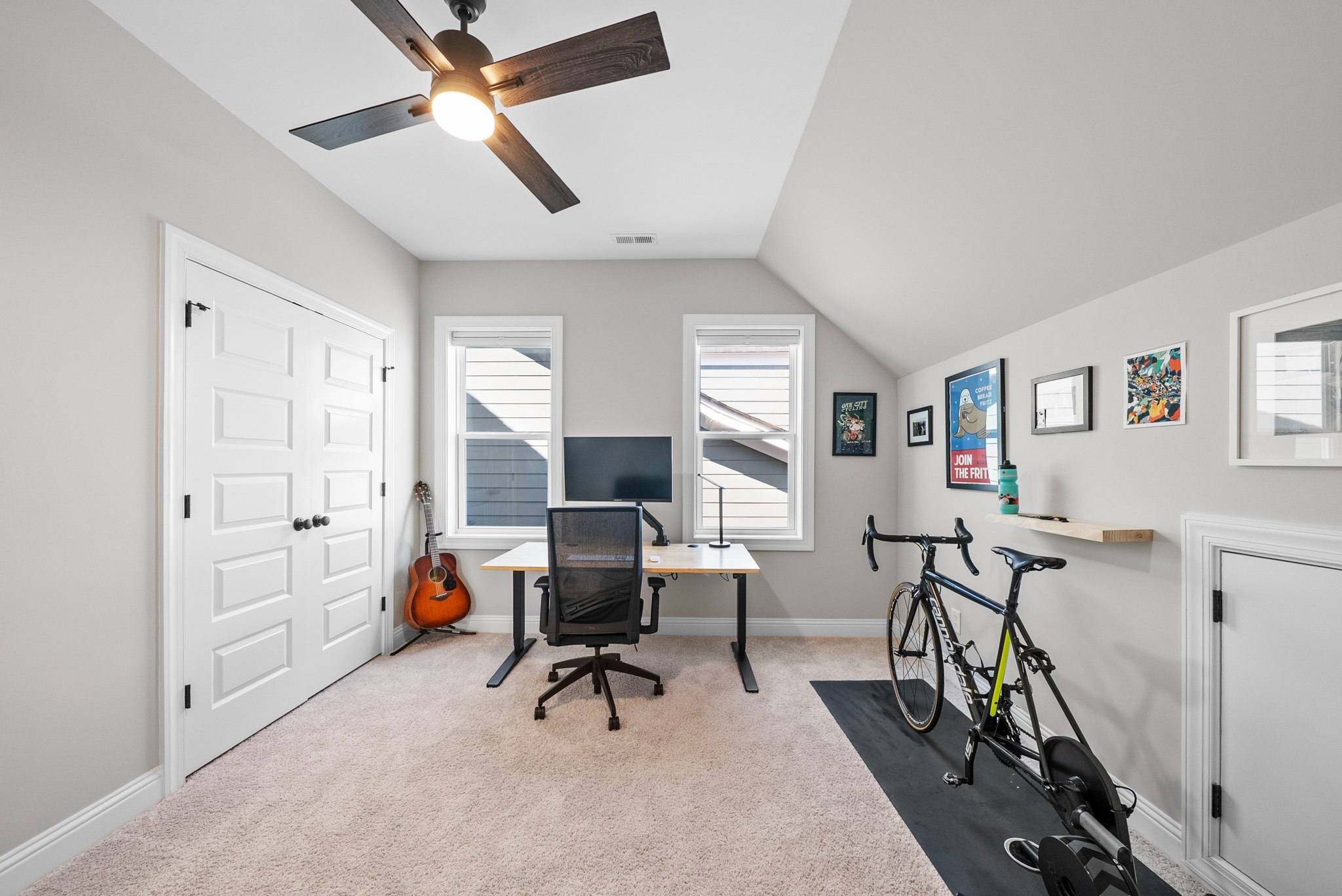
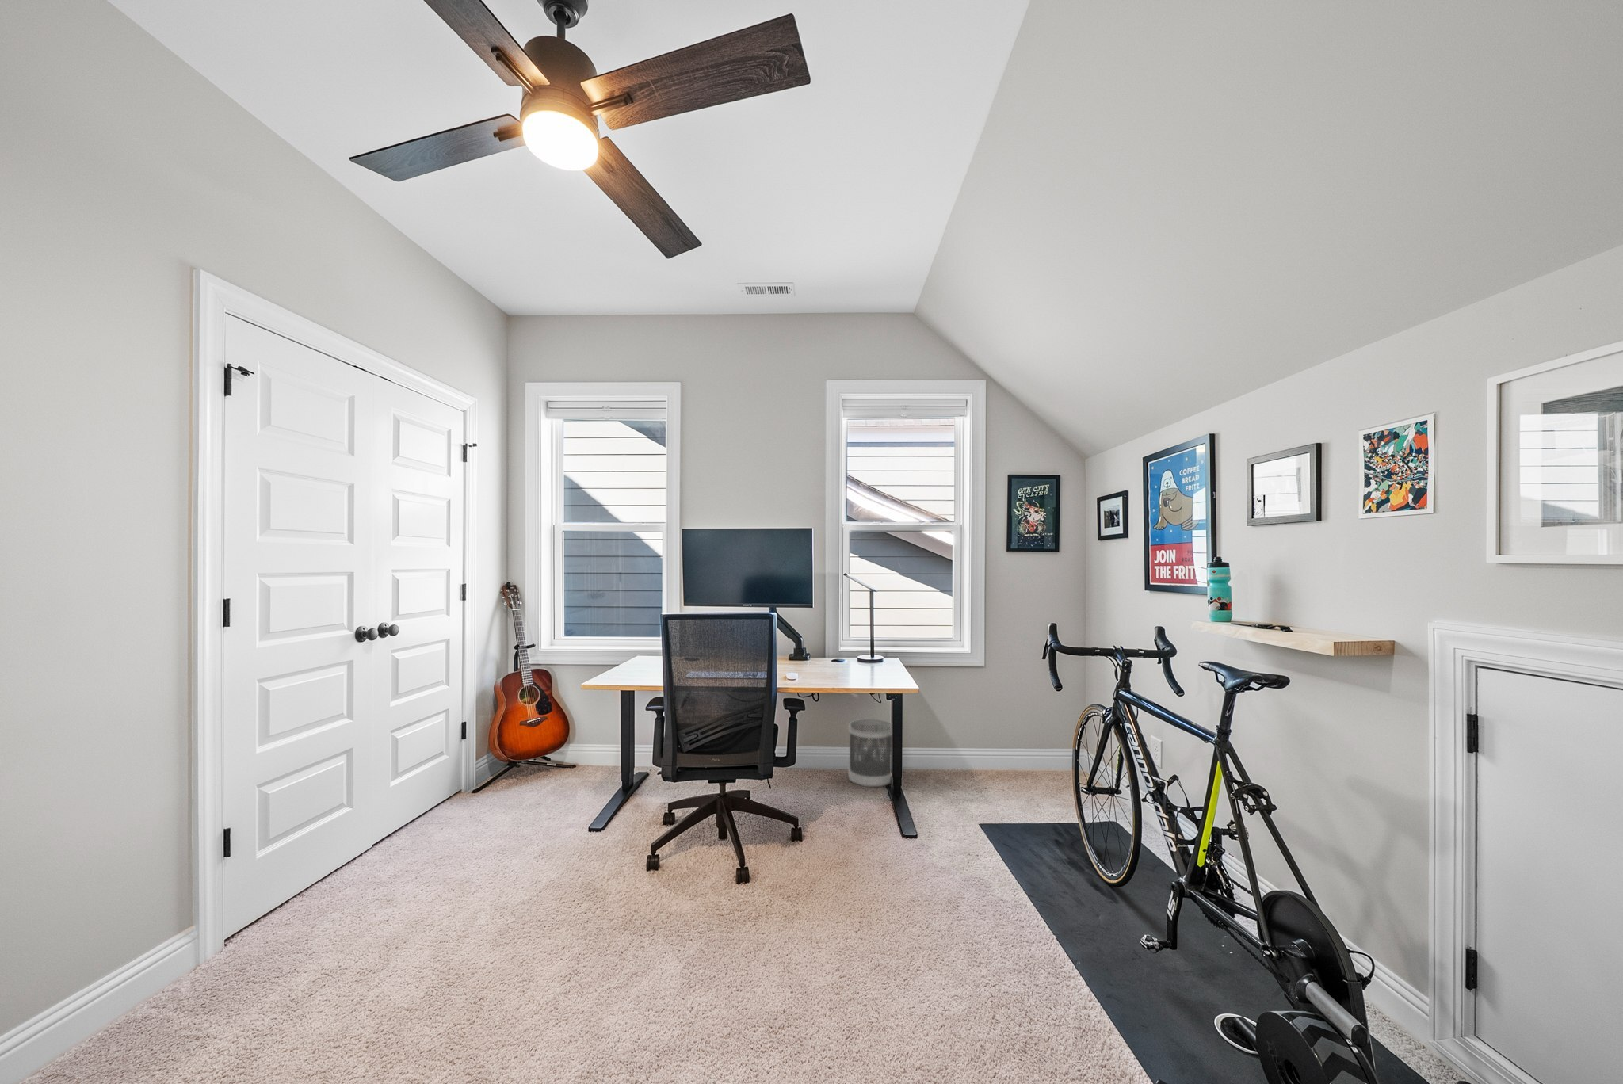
+ wastebasket (871, 753)
